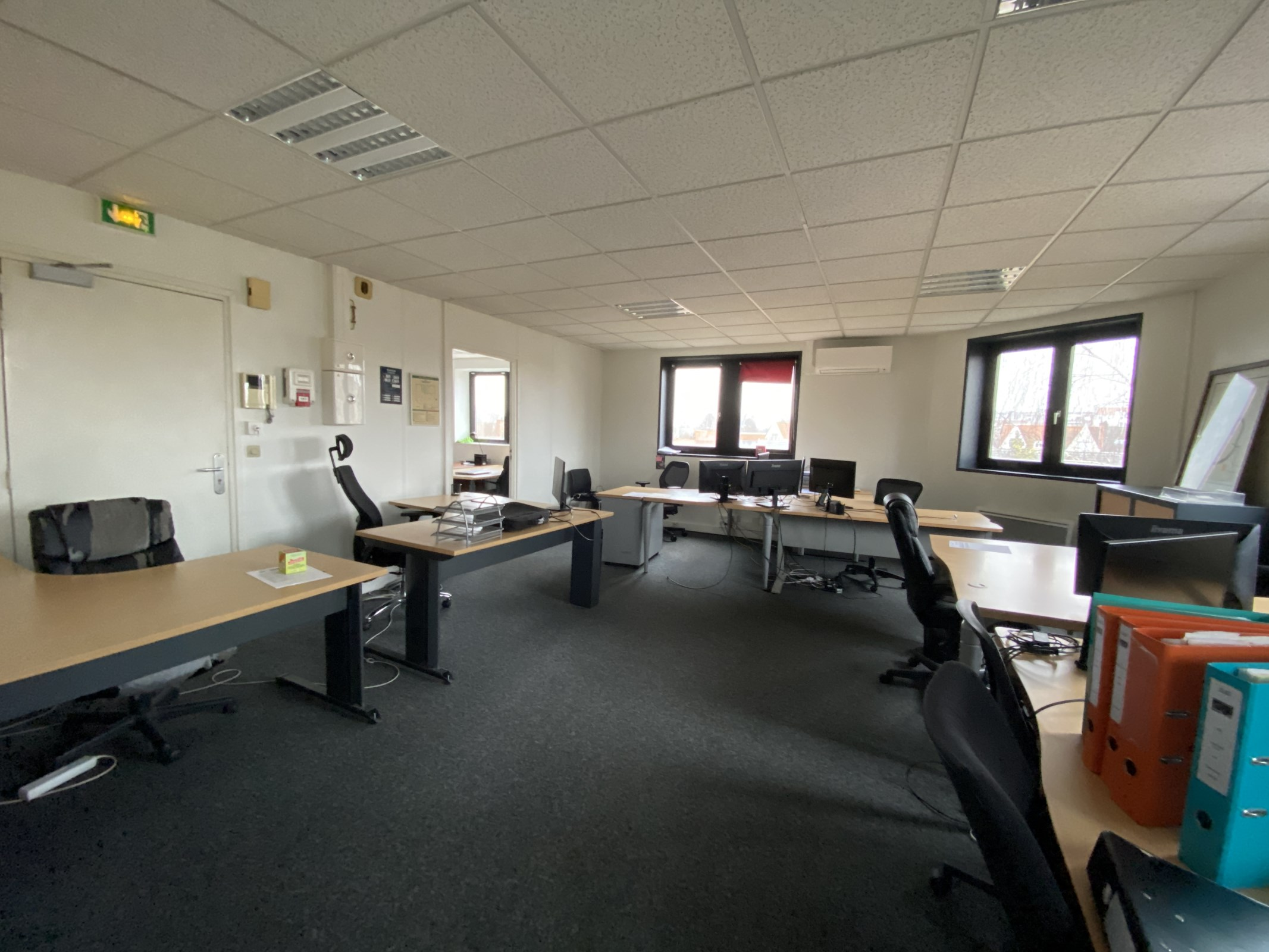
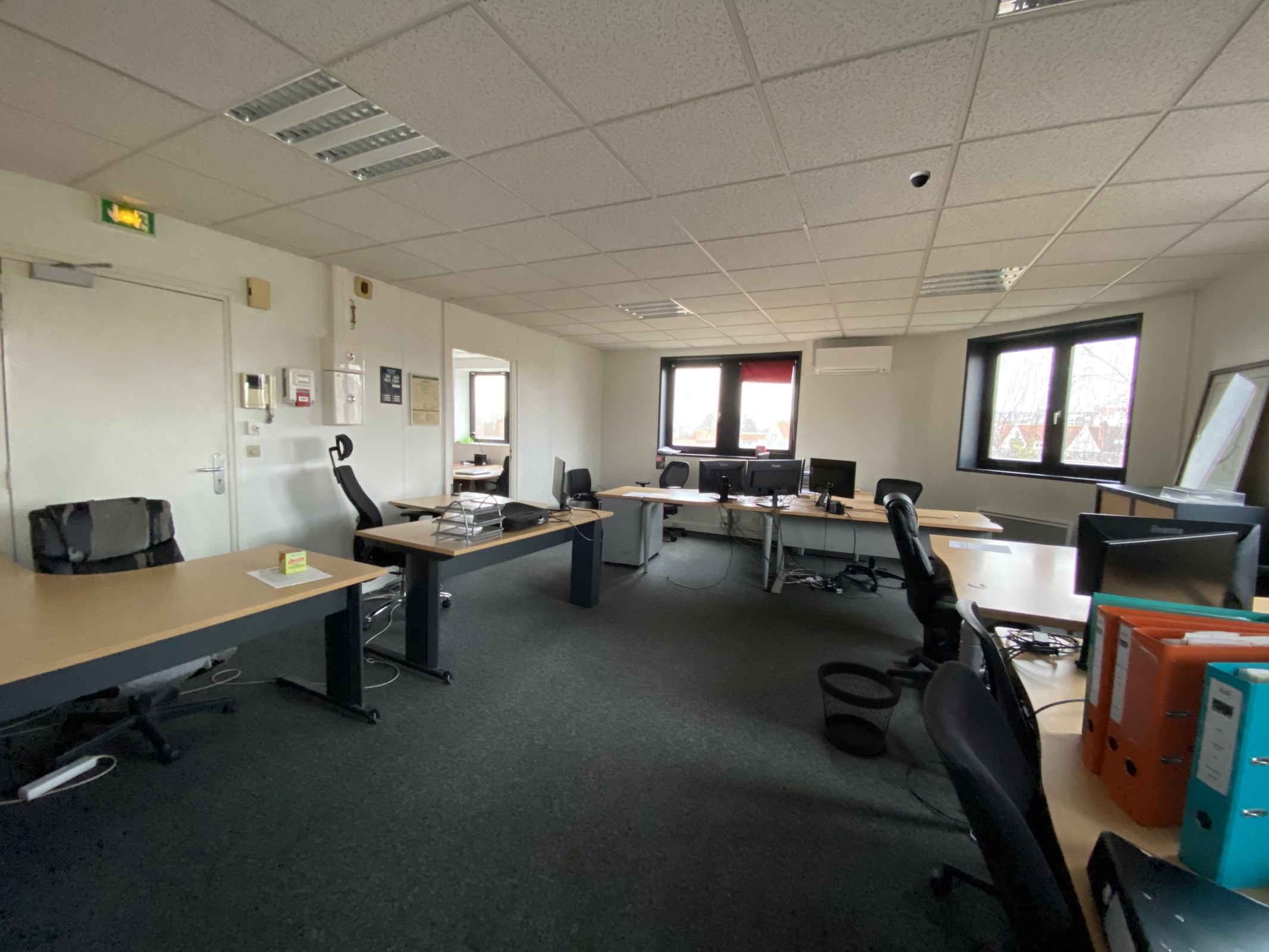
+ dome security camera (920, 181)
+ wastebasket (856, 708)
